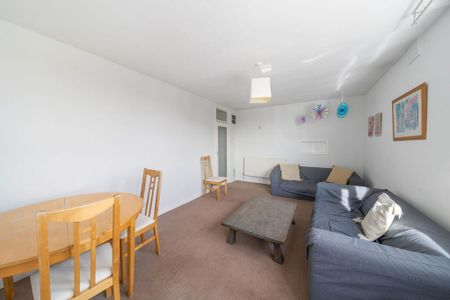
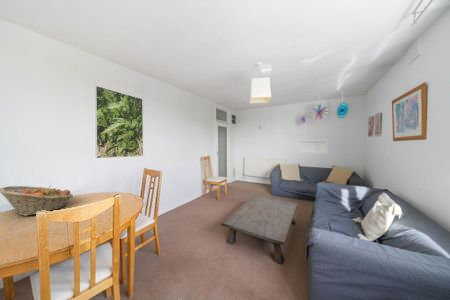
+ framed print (121, 125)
+ fruit basket (39, 196)
